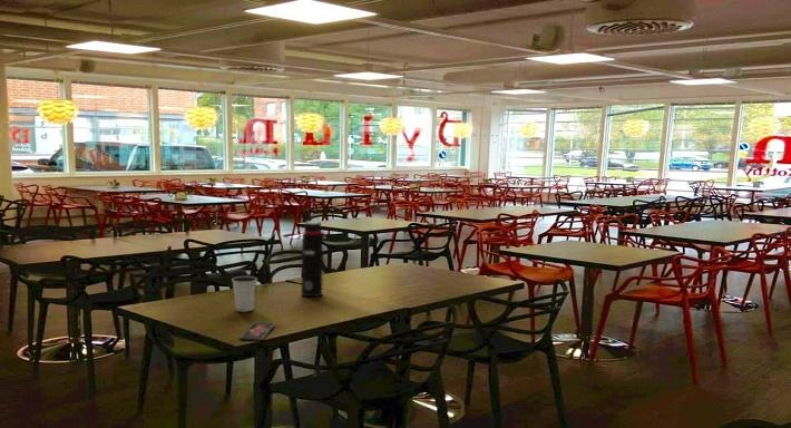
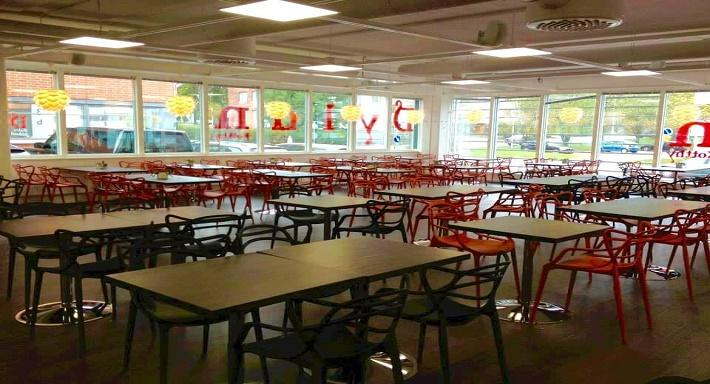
- dixie cup (244, 294)
- water bottle (314, 259)
- smartphone (257, 331)
